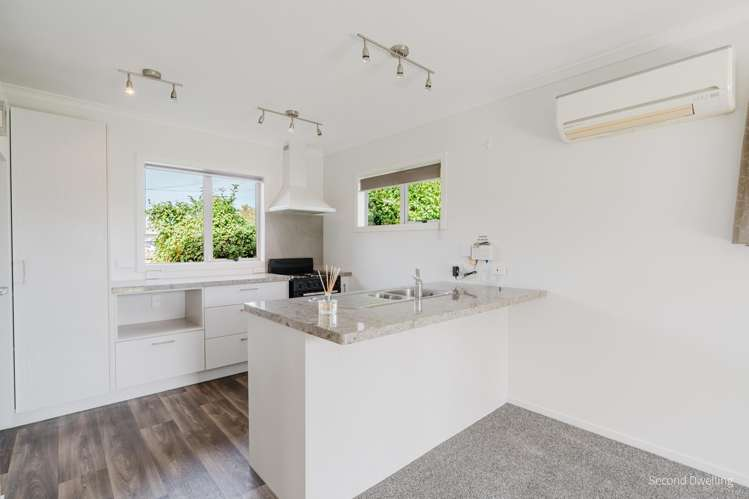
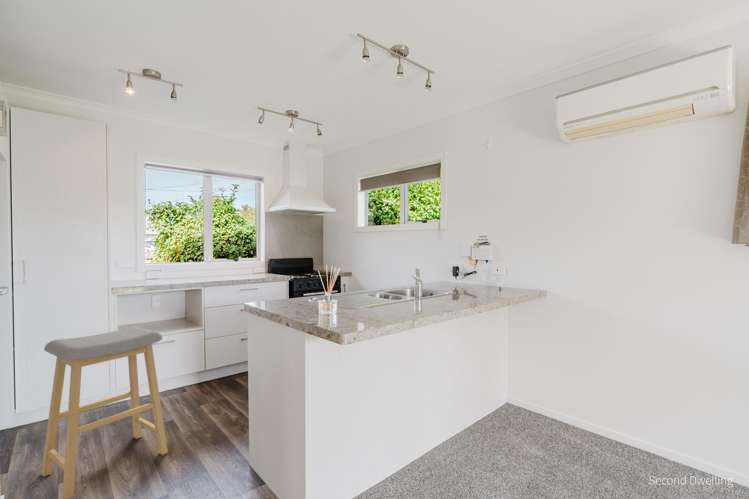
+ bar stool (106, 399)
